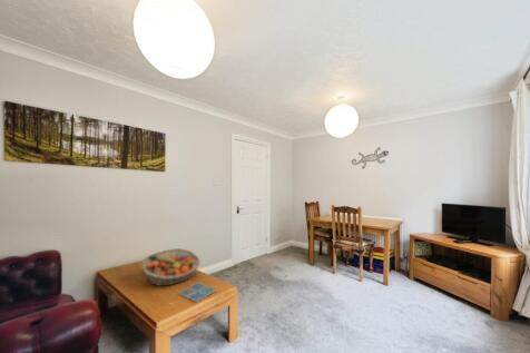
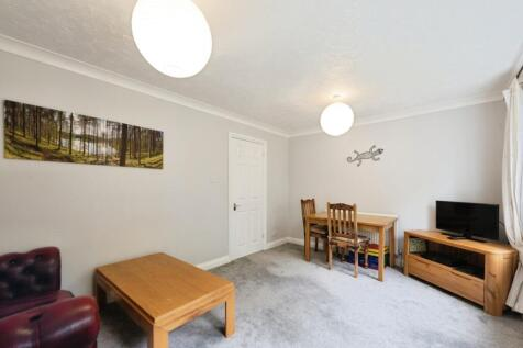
- drink coaster (197, 291)
- fruit basket (171, 266)
